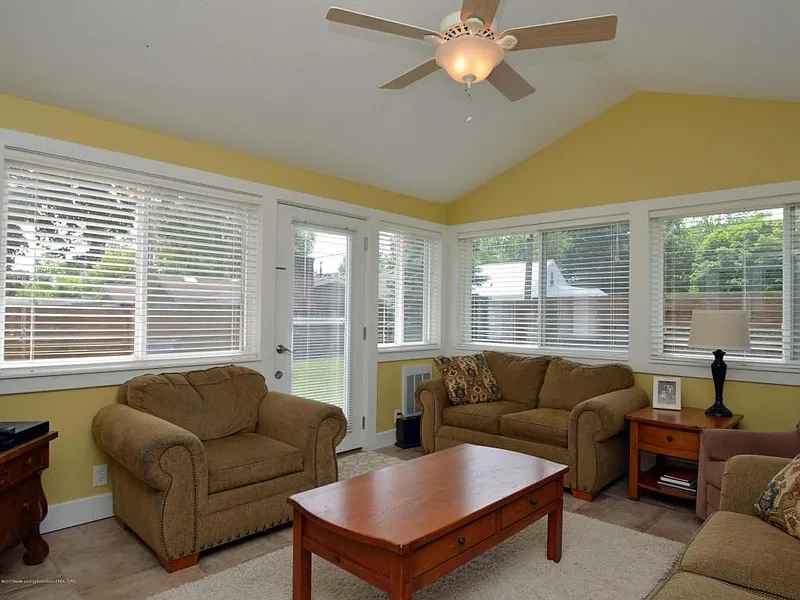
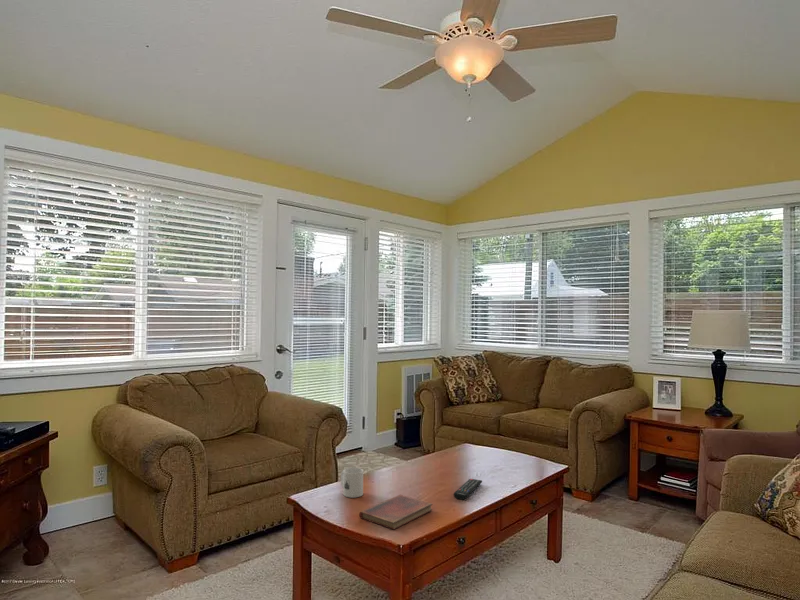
+ remote control (468, 488)
+ mug (350, 481)
+ diary (396, 510)
